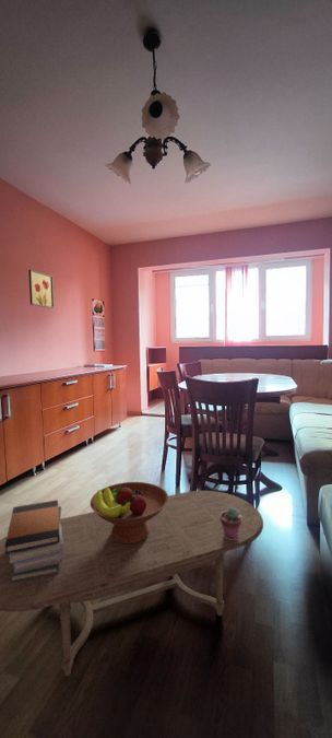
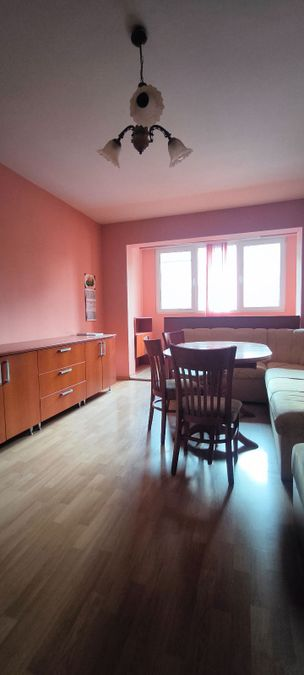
- book stack (36, 537)
- fruit bowl (130, 508)
- wall art (40, 290)
- potted succulent (230, 522)
- coffee table (134, 567)
